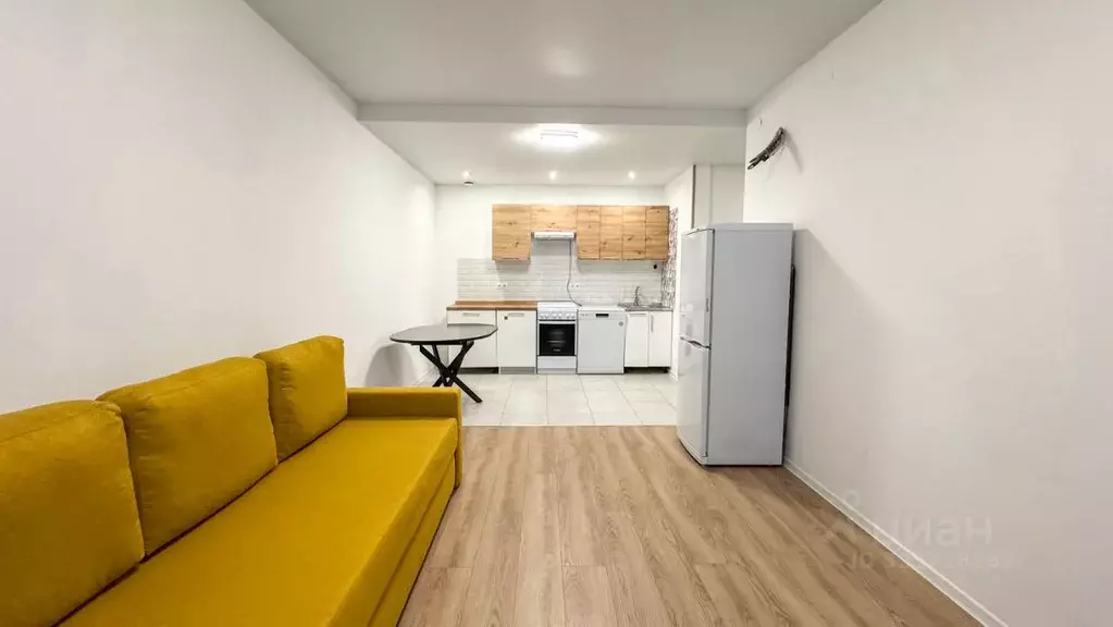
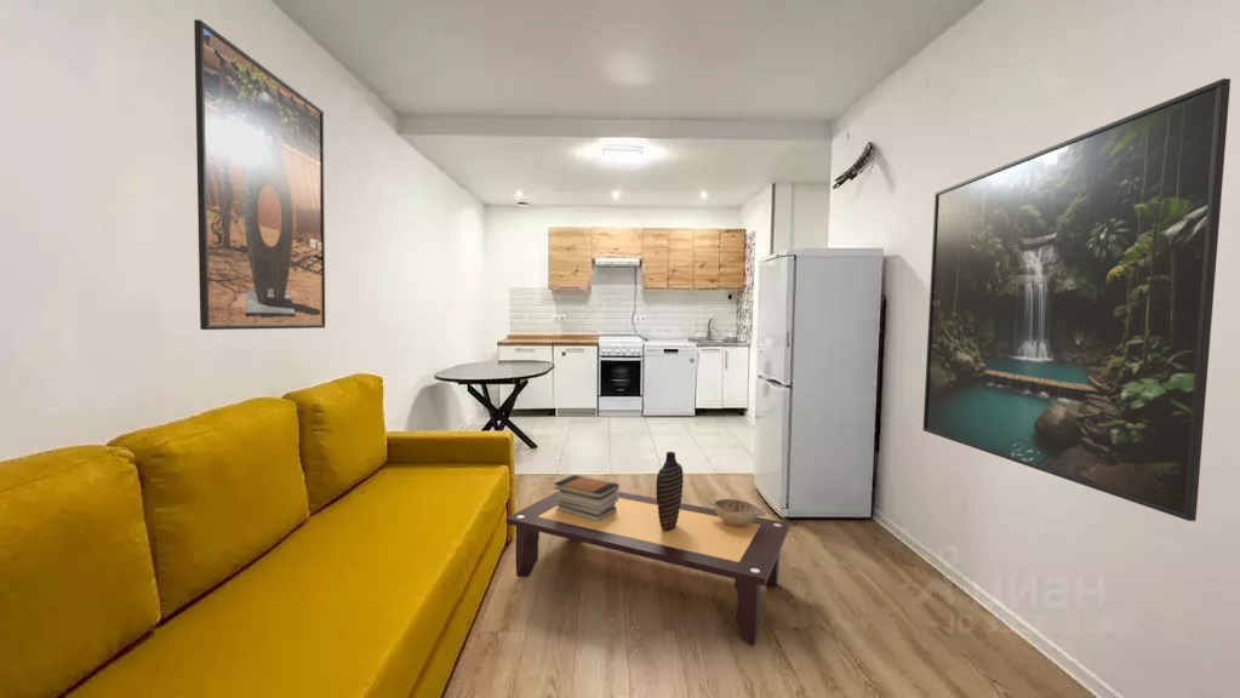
+ decorative bowl (736, 513)
+ decorative vase (669, 490)
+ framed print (1028, 309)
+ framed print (272, 202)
+ coffee table (647, 550)
+ book stack (587, 497)
